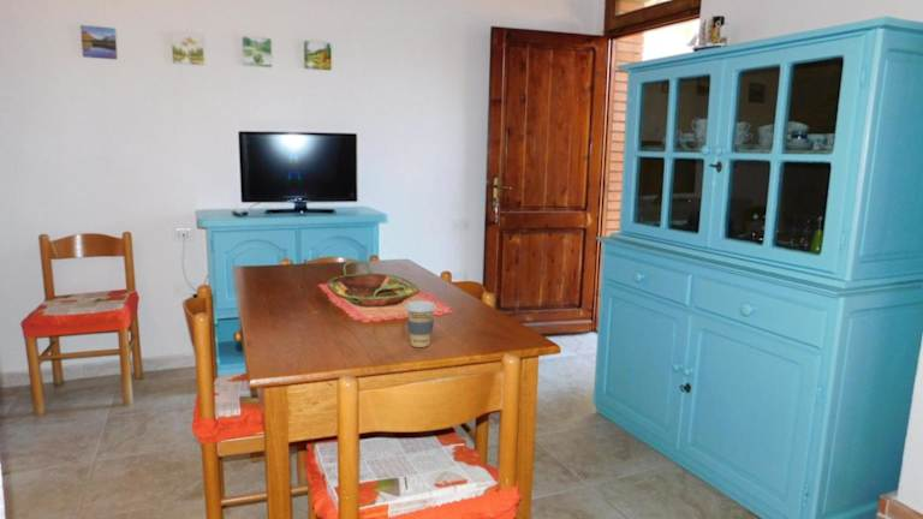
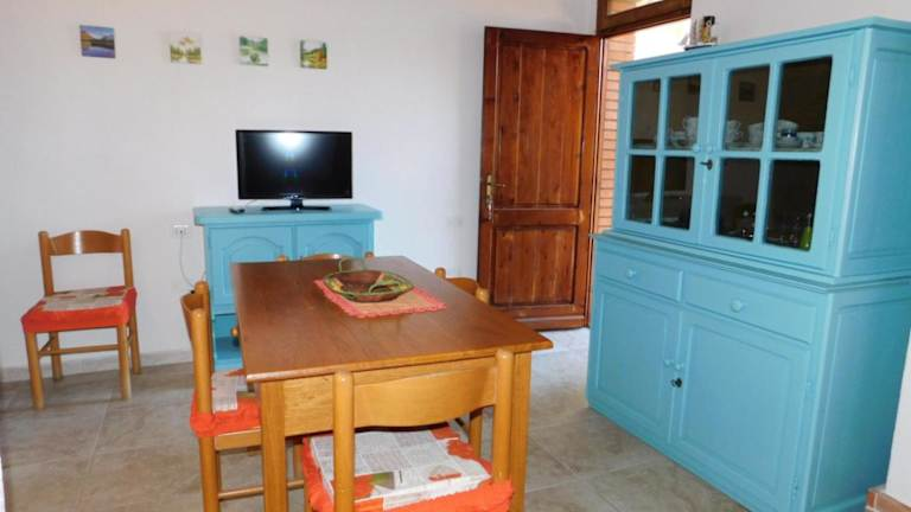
- coffee cup (419, 323)
